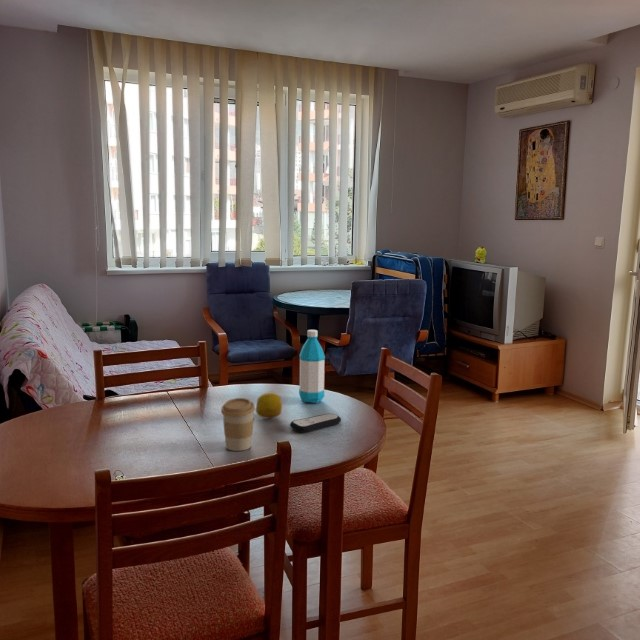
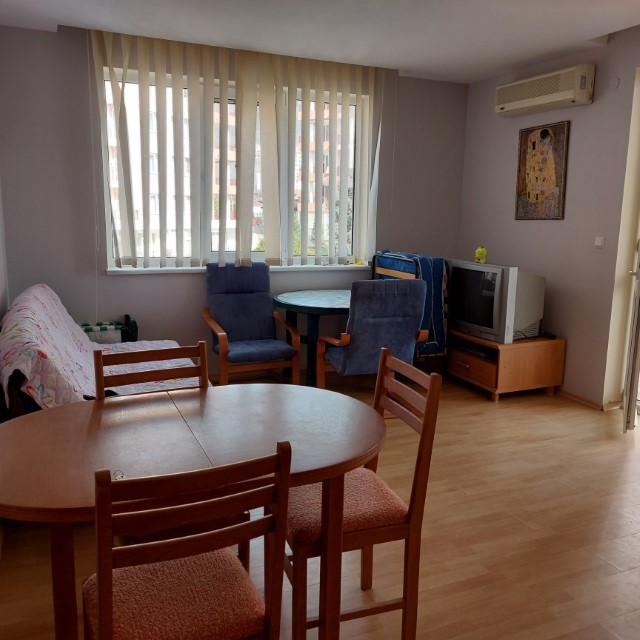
- fruit (269, 405)
- water bottle (312, 366)
- coffee cup (238, 423)
- remote control (316, 422)
